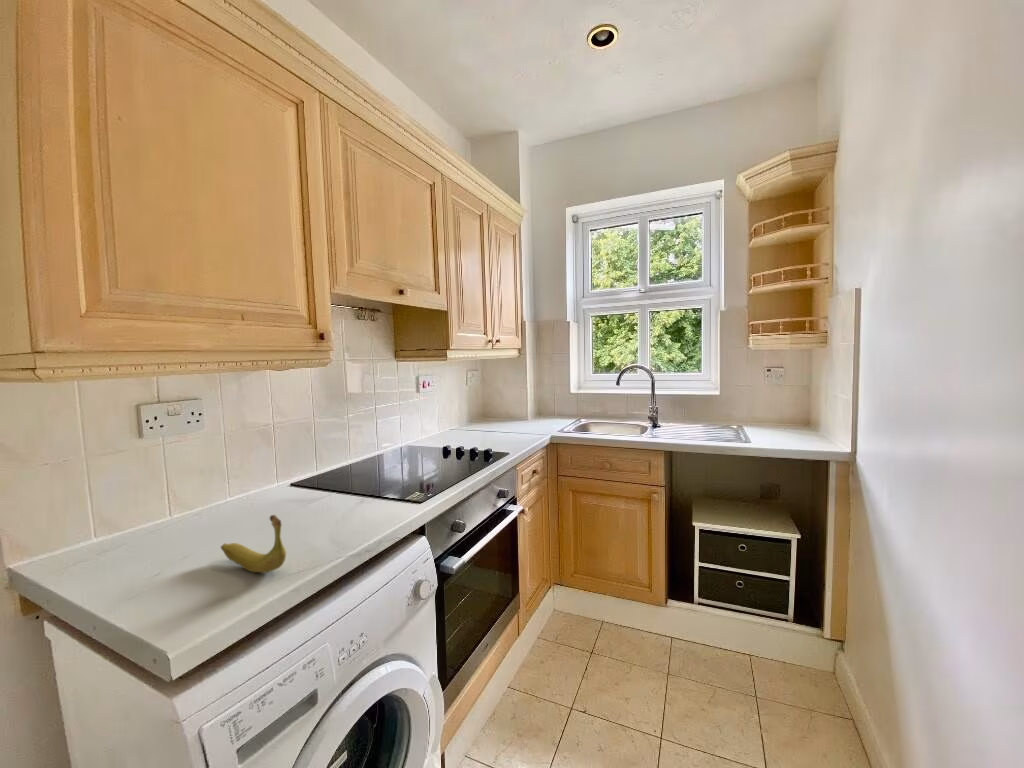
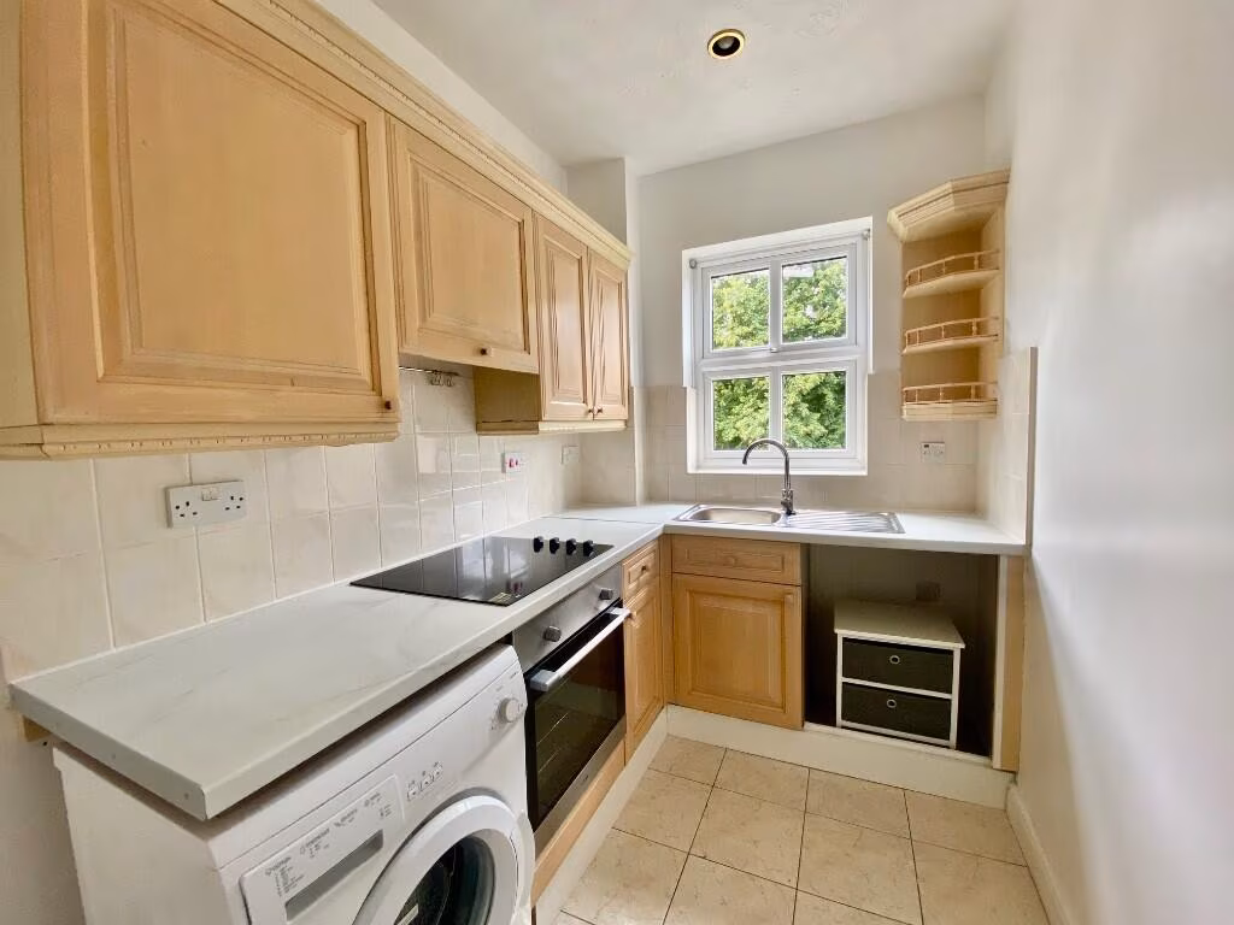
- banana (246, 547)
